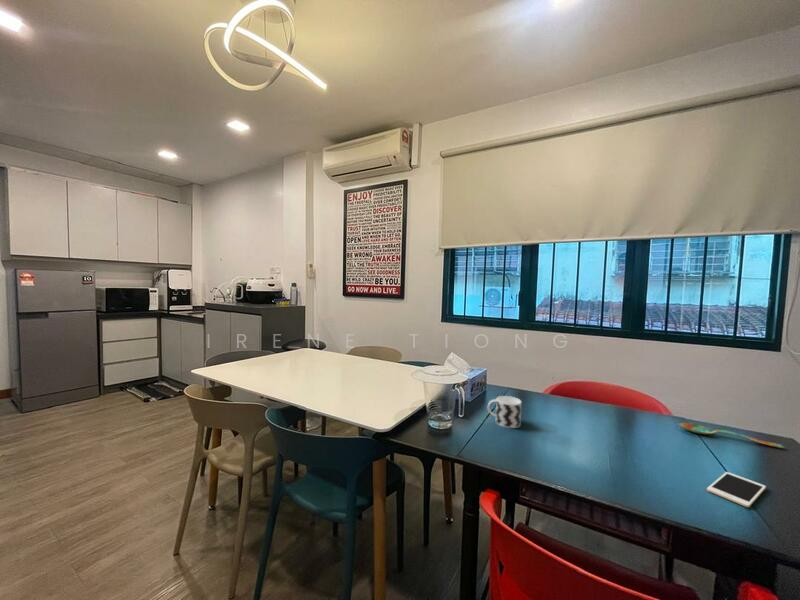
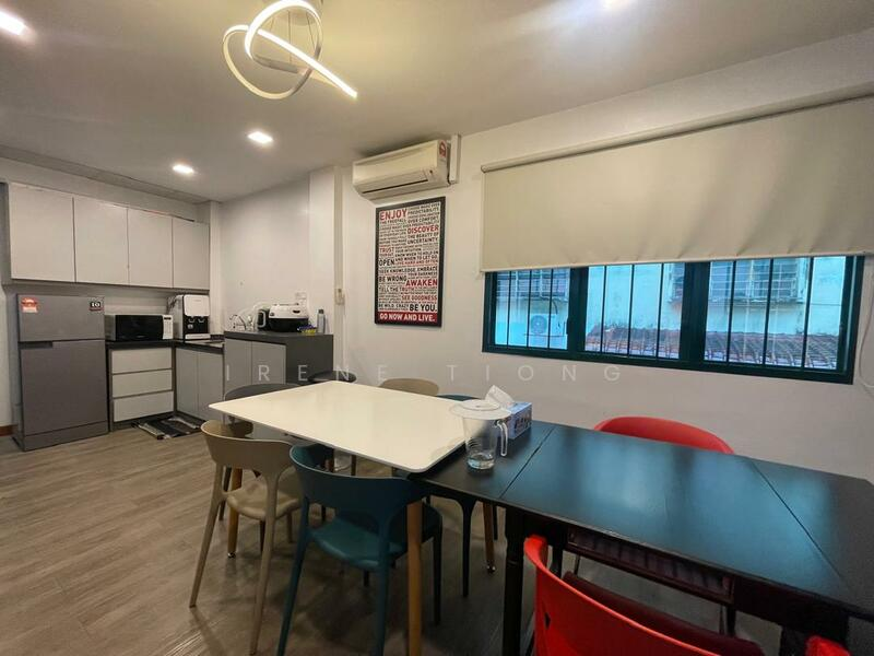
- cell phone (736, 488)
- cup (504, 411)
- spoon (729, 433)
